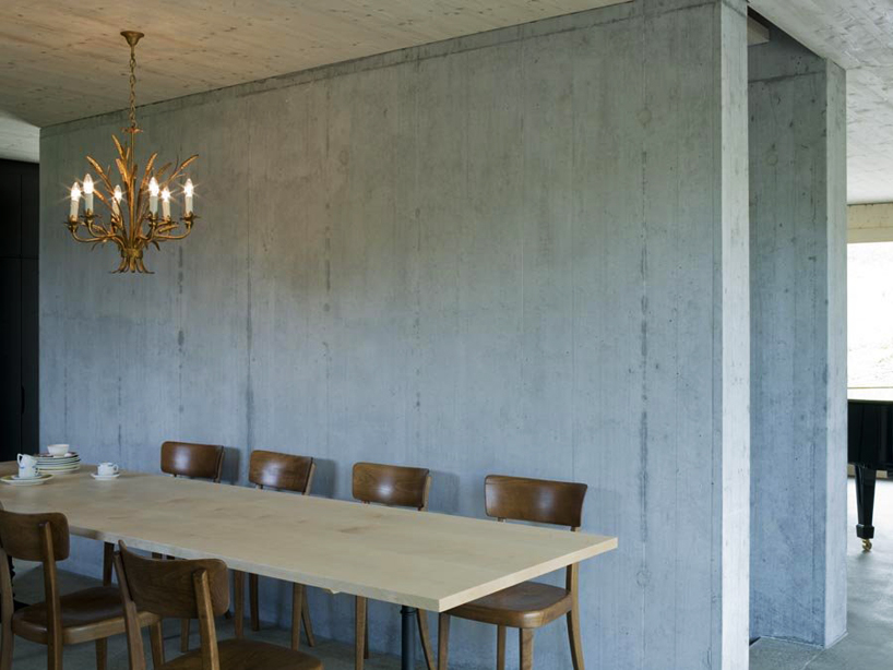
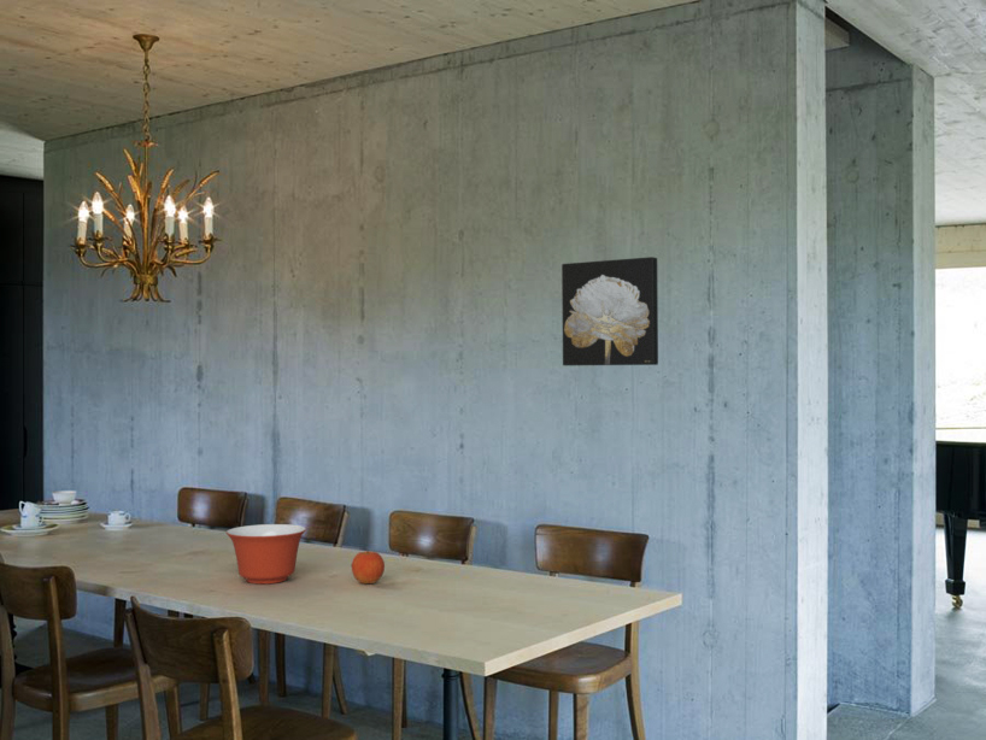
+ wall art (609, 312)
+ mixing bowl (266, 554)
+ fruit (368, 566)
